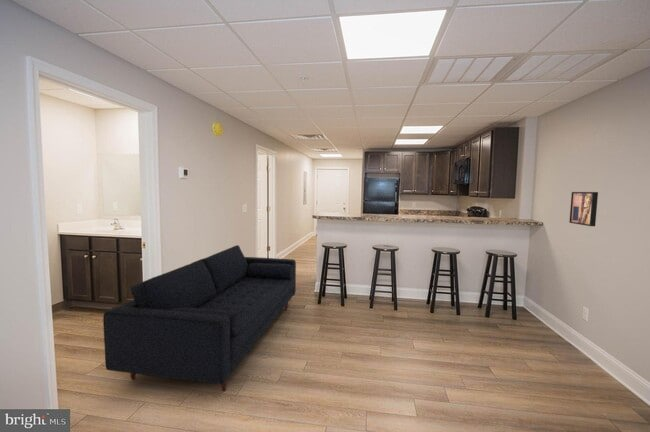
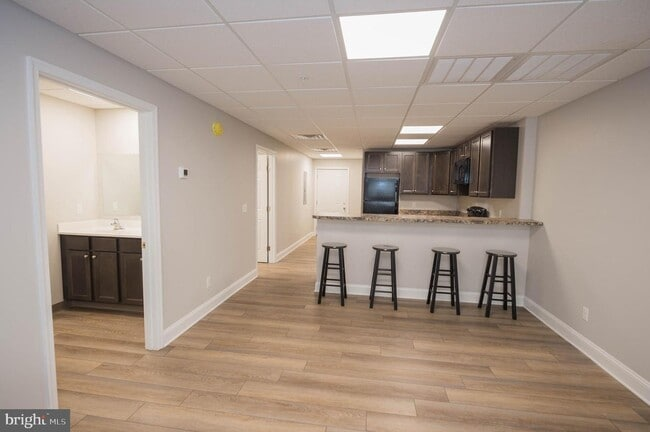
- sofa (227, 298)
- wall art (582, 208)
